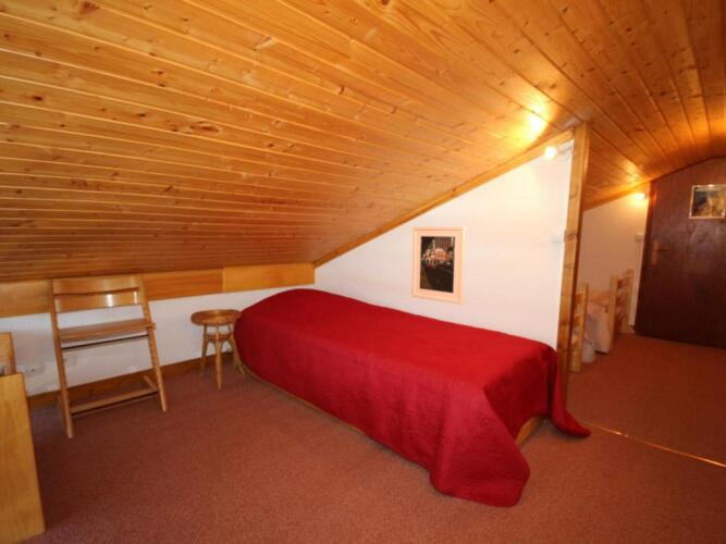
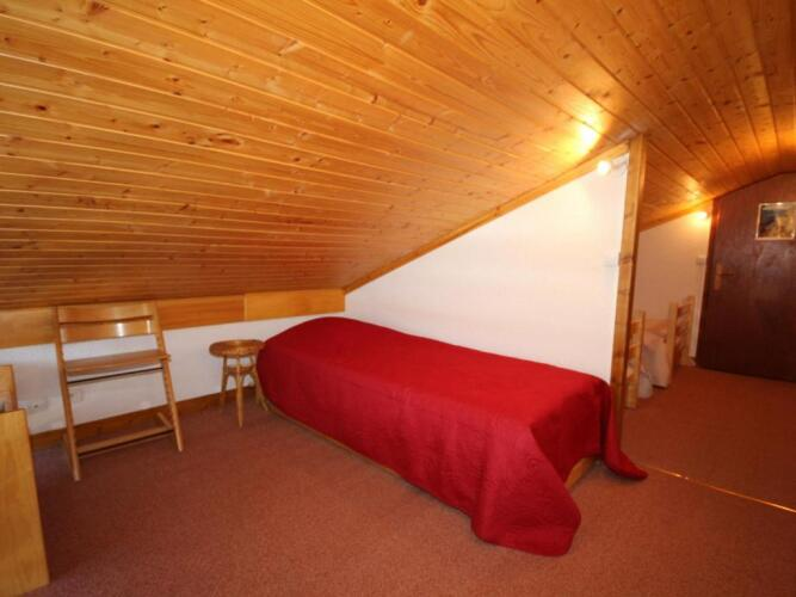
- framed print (436, 263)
